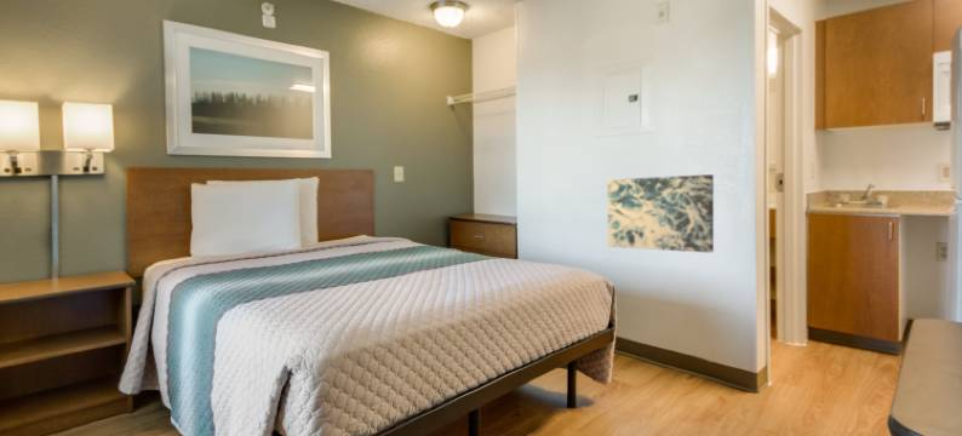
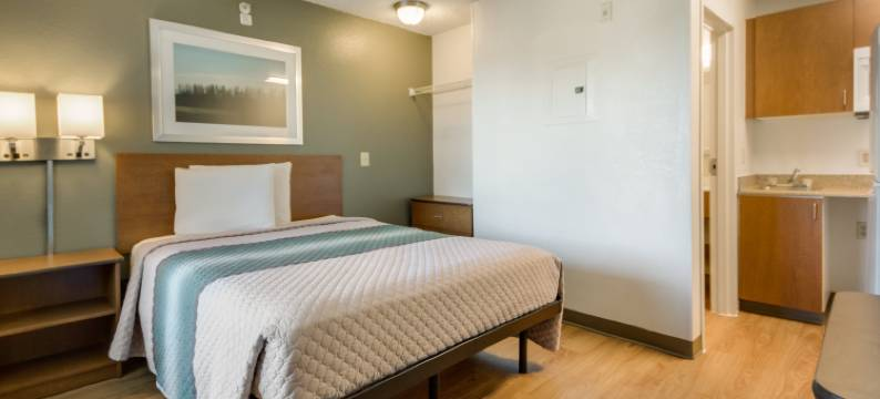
- wall art (657, 213)
